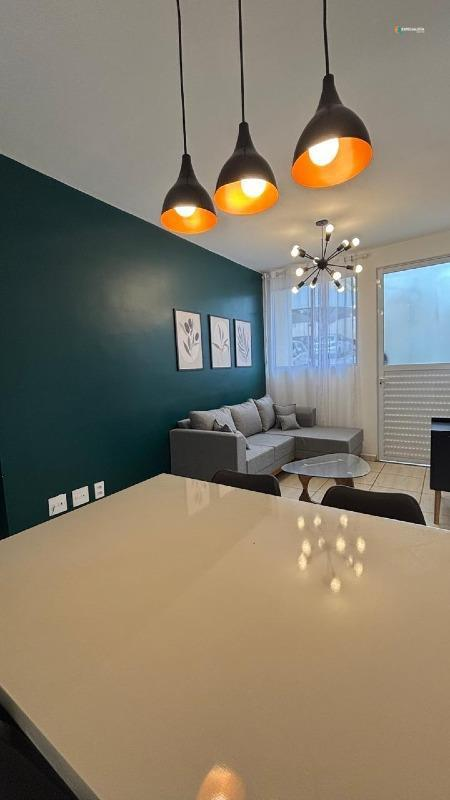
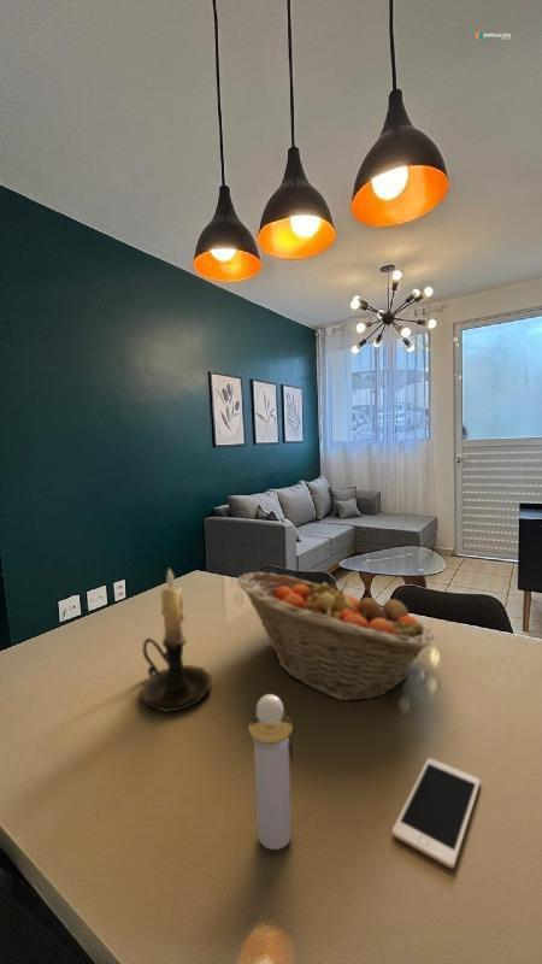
+ cell phone (438, 805)
+ fruit basket (328, 618)
+ perfume bottle (272, 768)
+ candle holder (166, 628)
